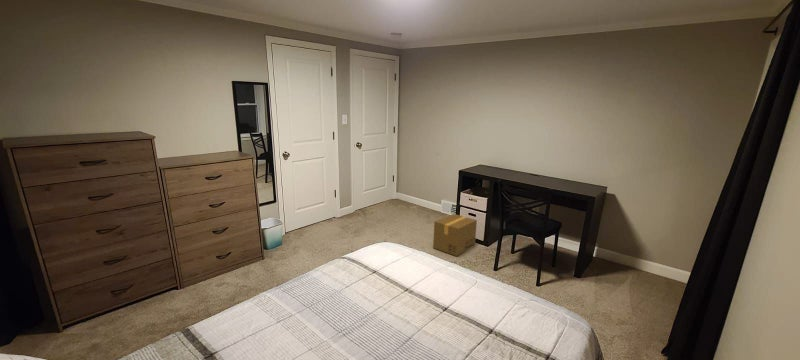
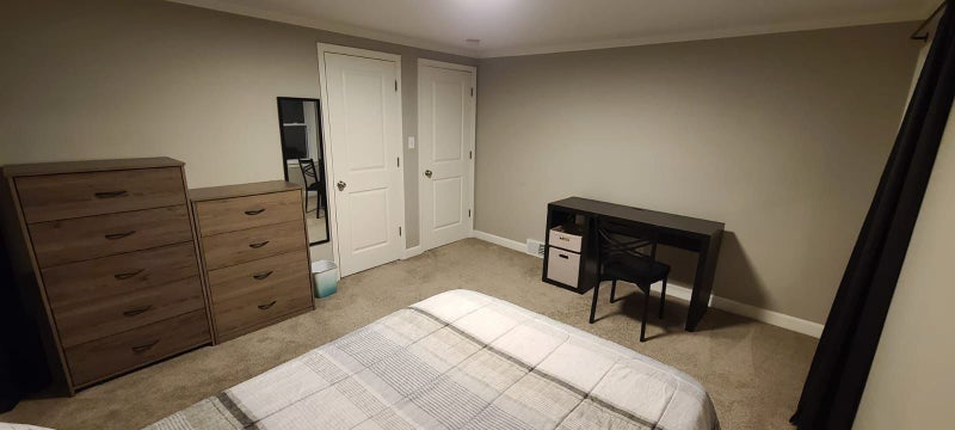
- cardboard box (455, 233)
